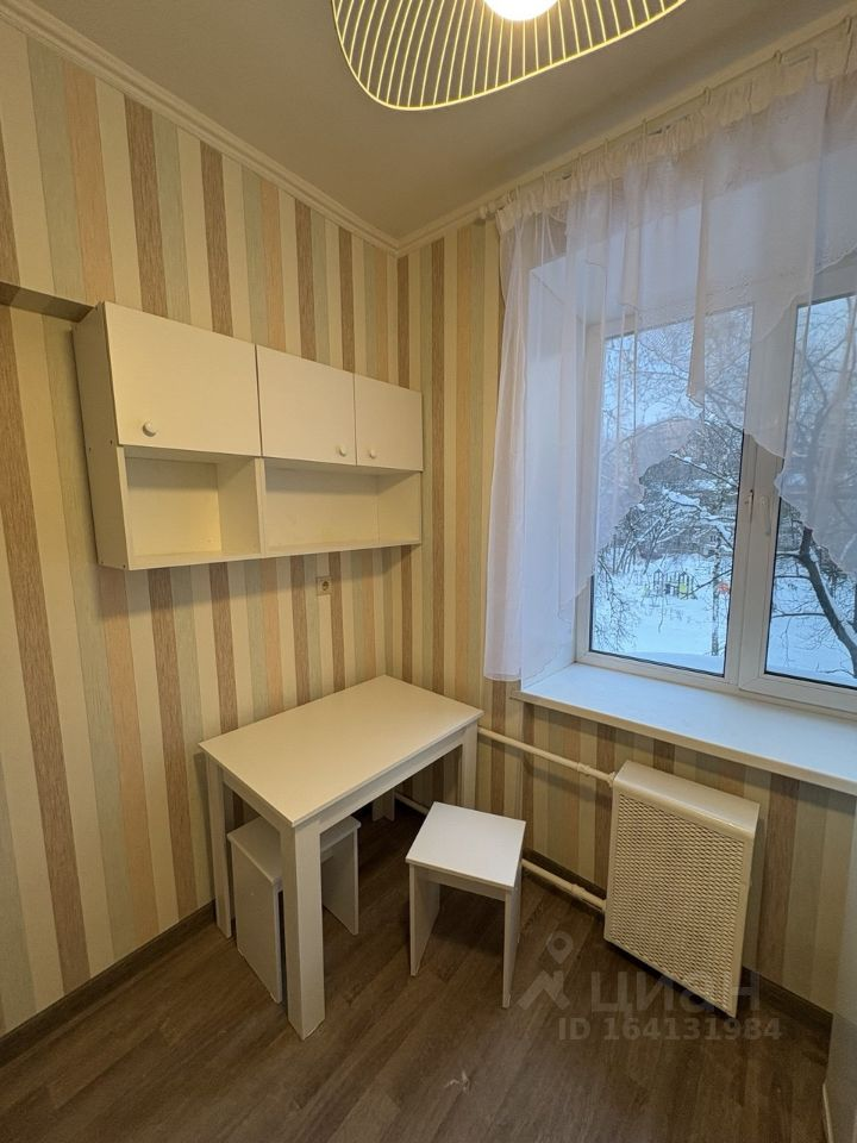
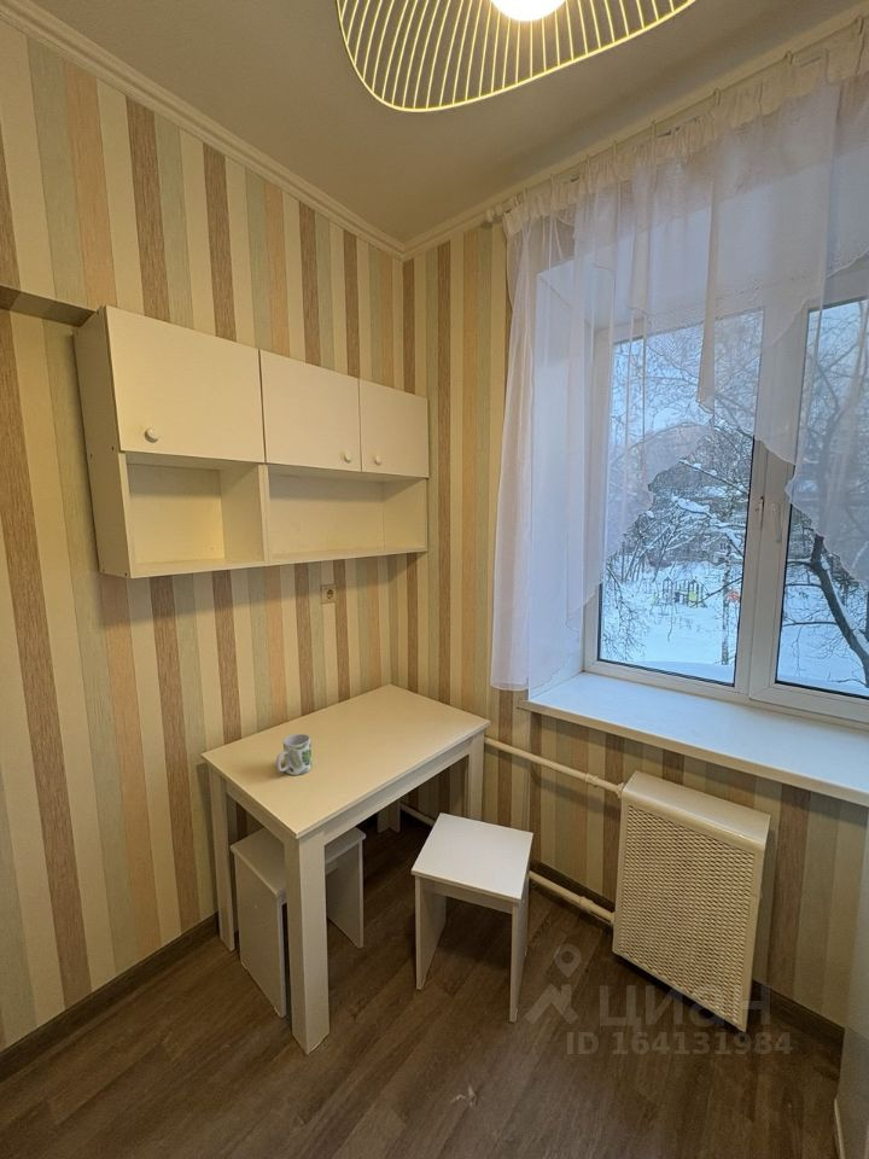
+ mug (292, 756)
